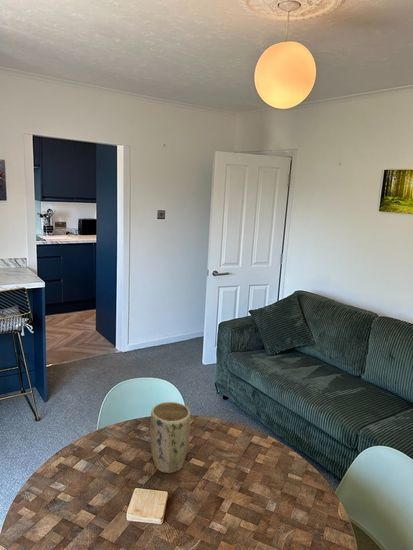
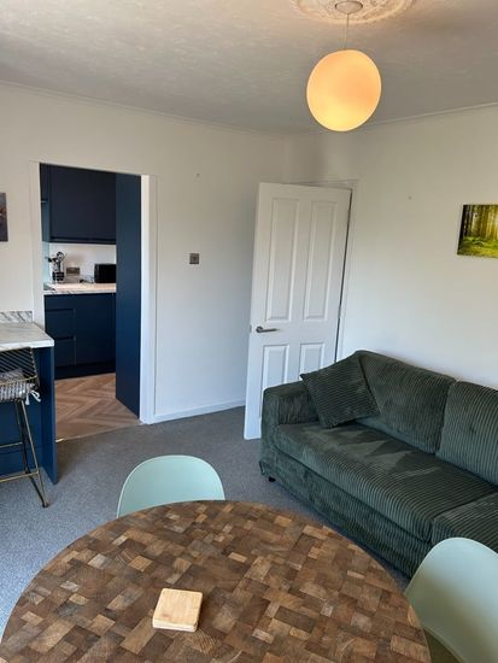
- plant pot (169, 437)
